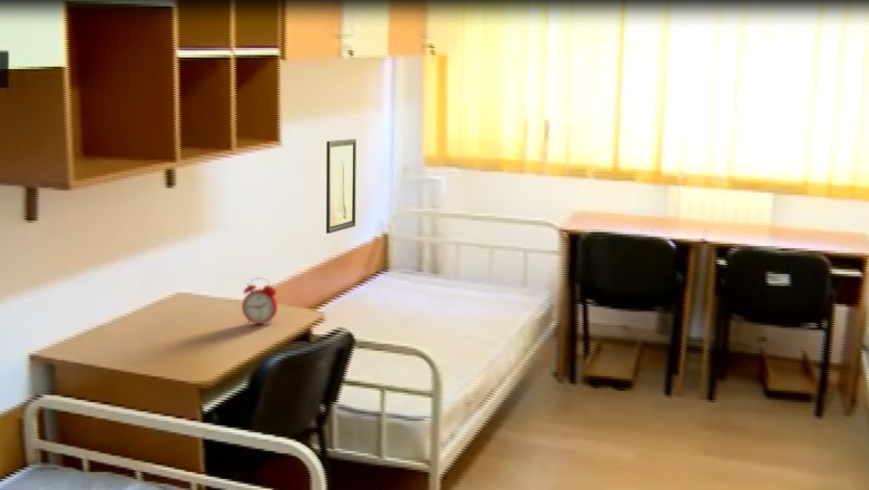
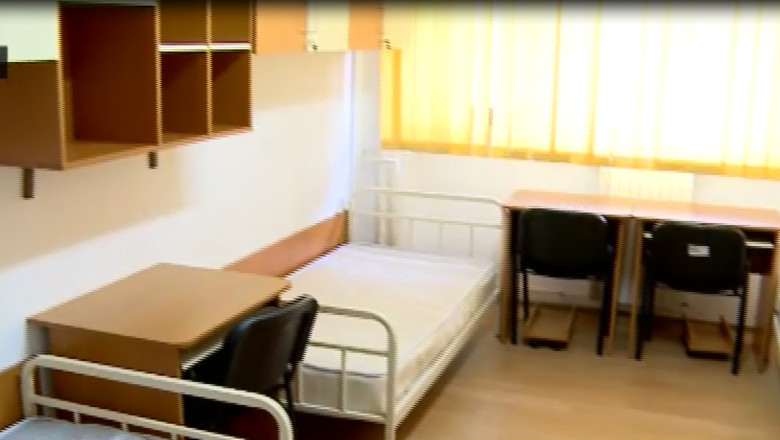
- alarm clock (260, 301)
- wall art (341, 185)
